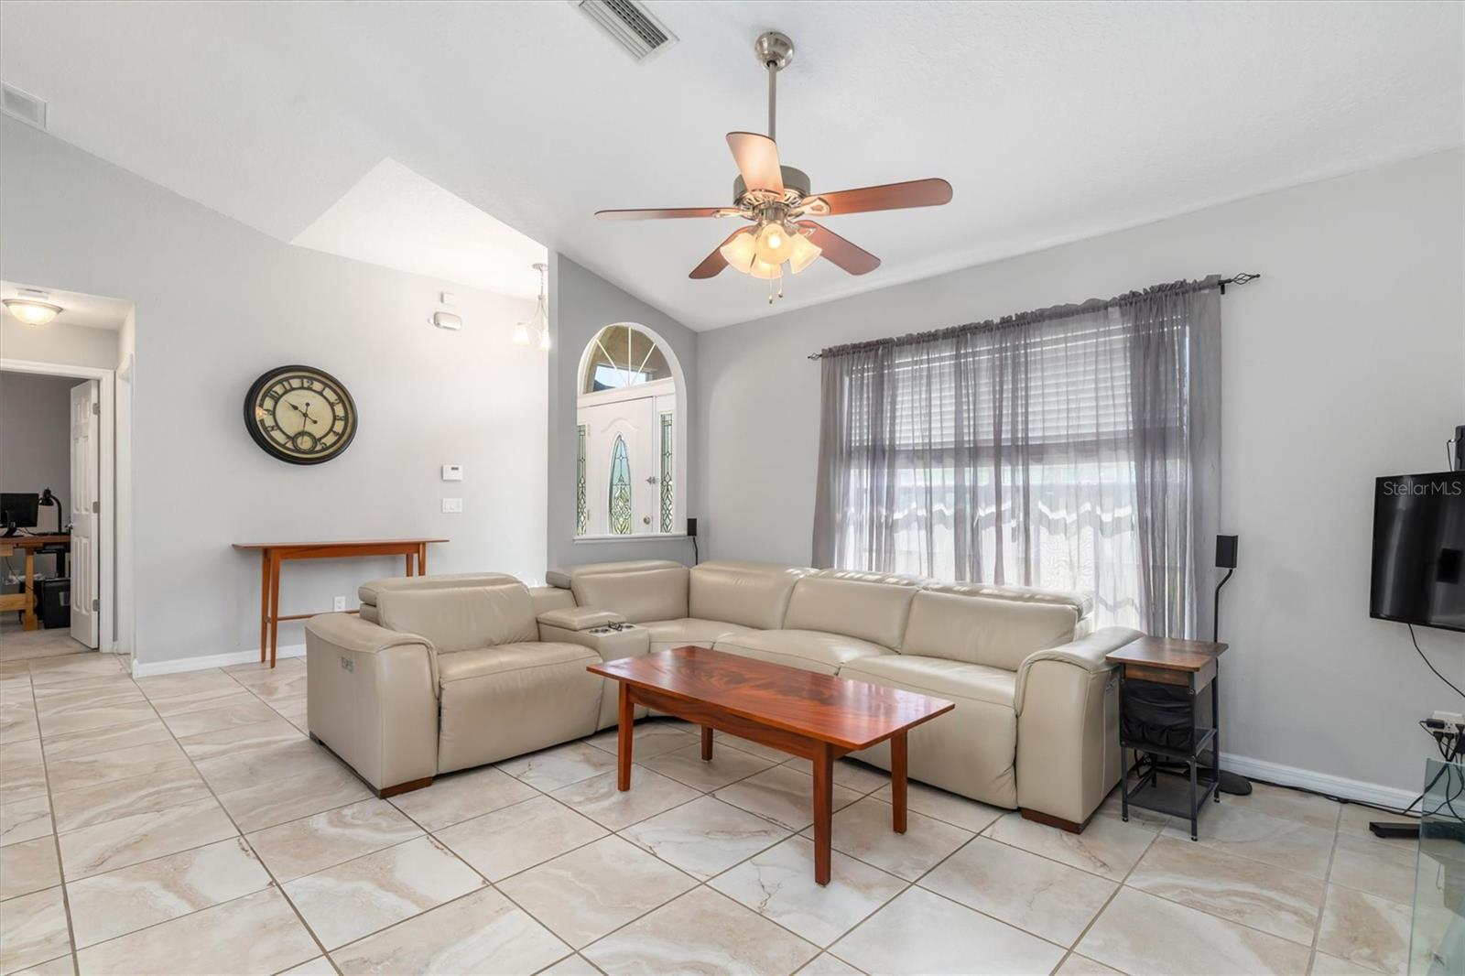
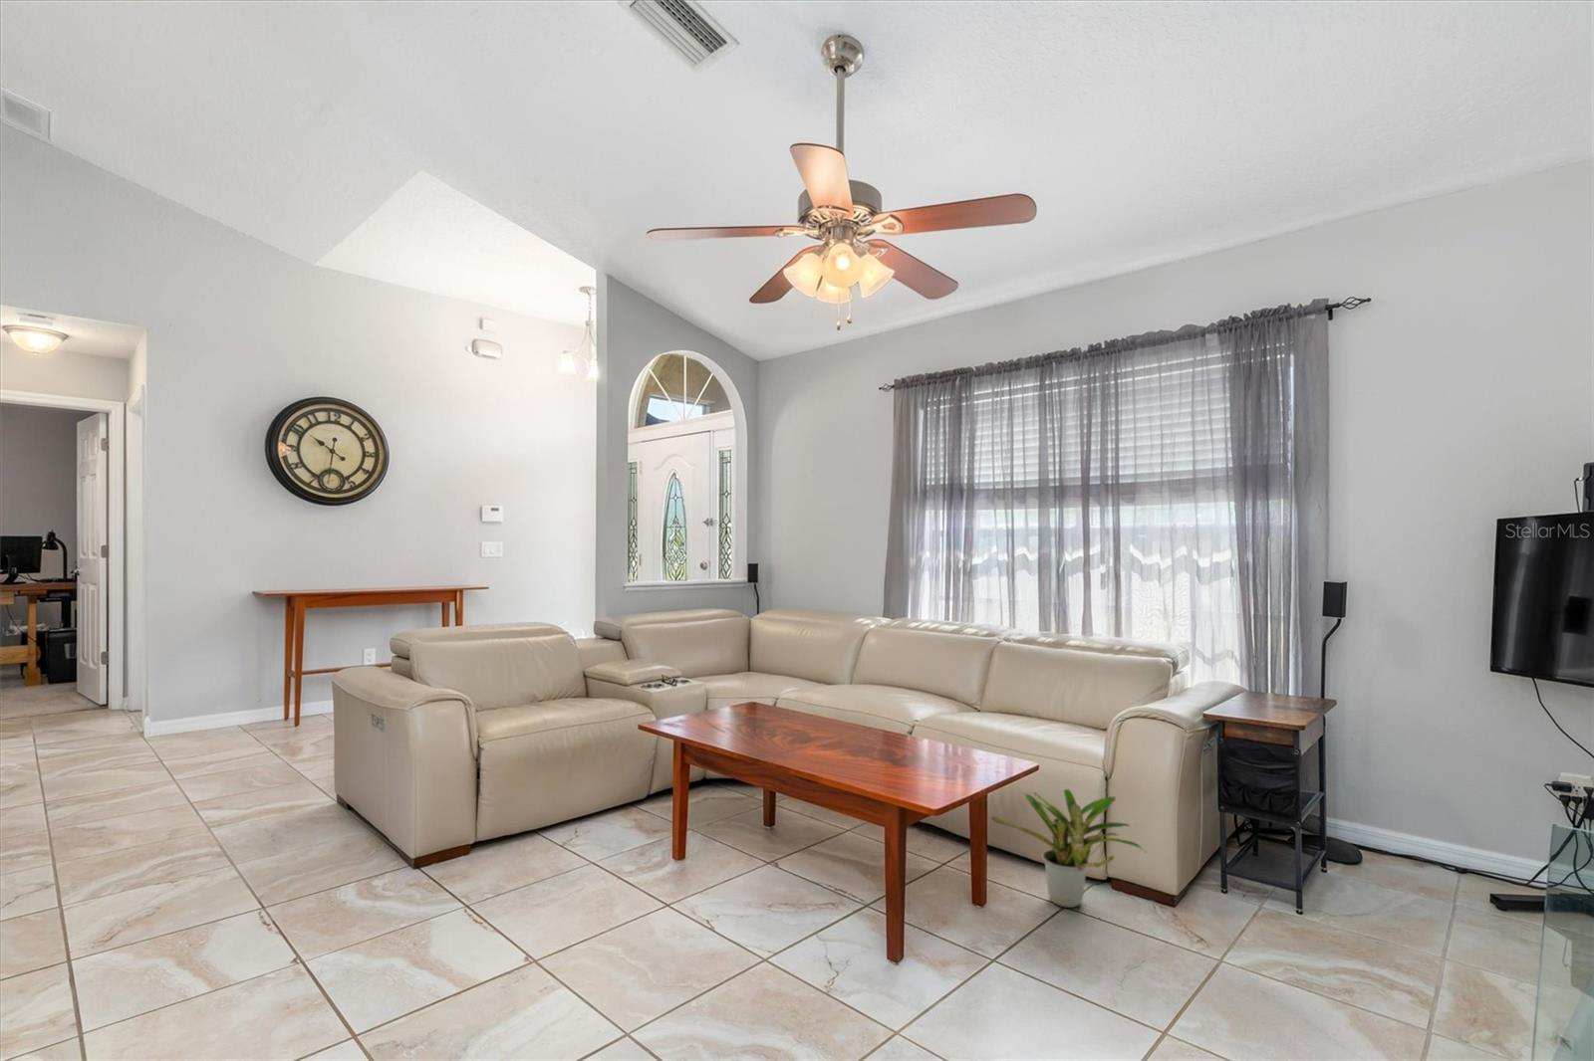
+ potted plant (1071, 847)
